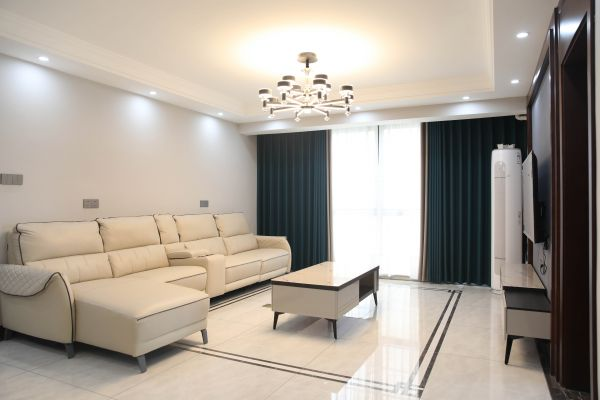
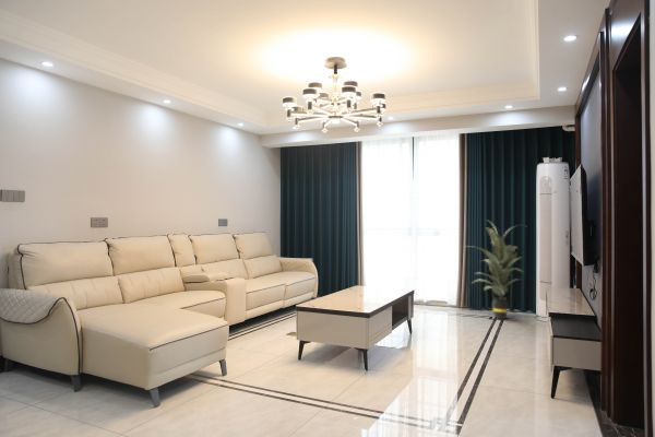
+ indoor plant (497, 268)
